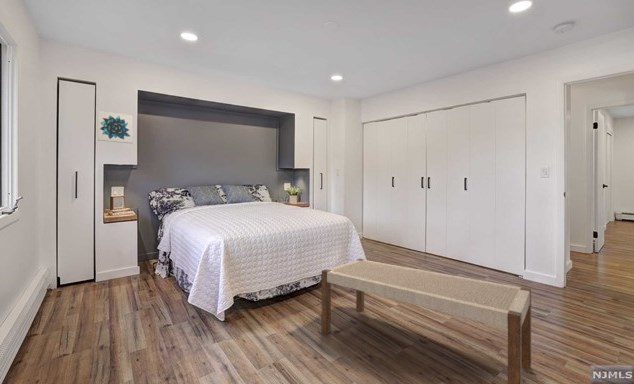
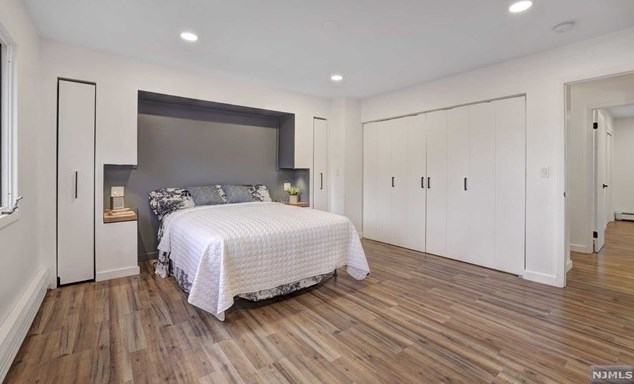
- bench (418, 305)
- wall art (115, 127)
